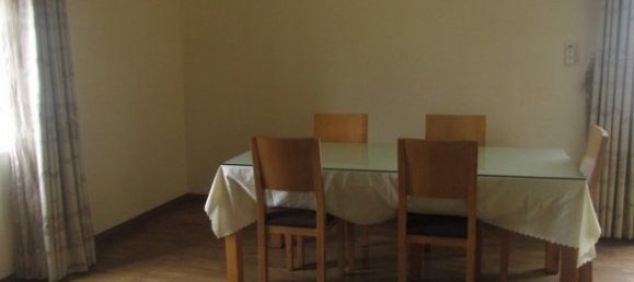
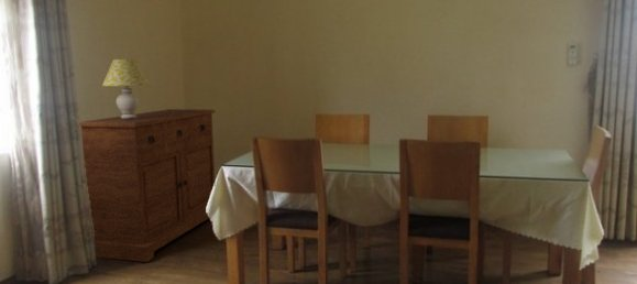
+ table lamp (127, 89)
+ sideboard (158, 174)
